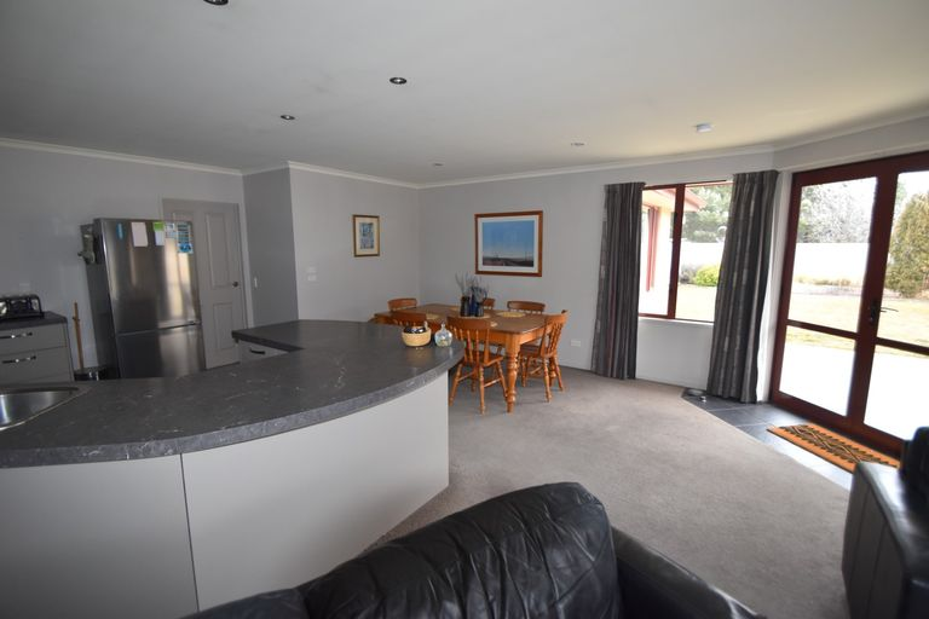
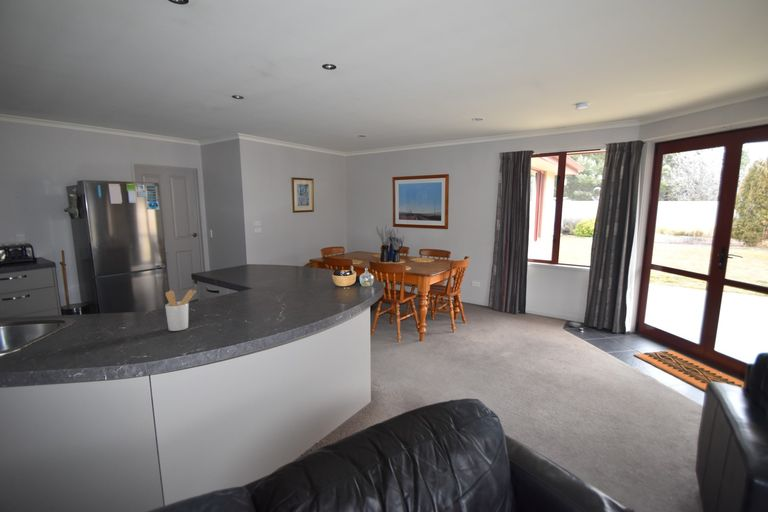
+ utensil holder (182, 308)
